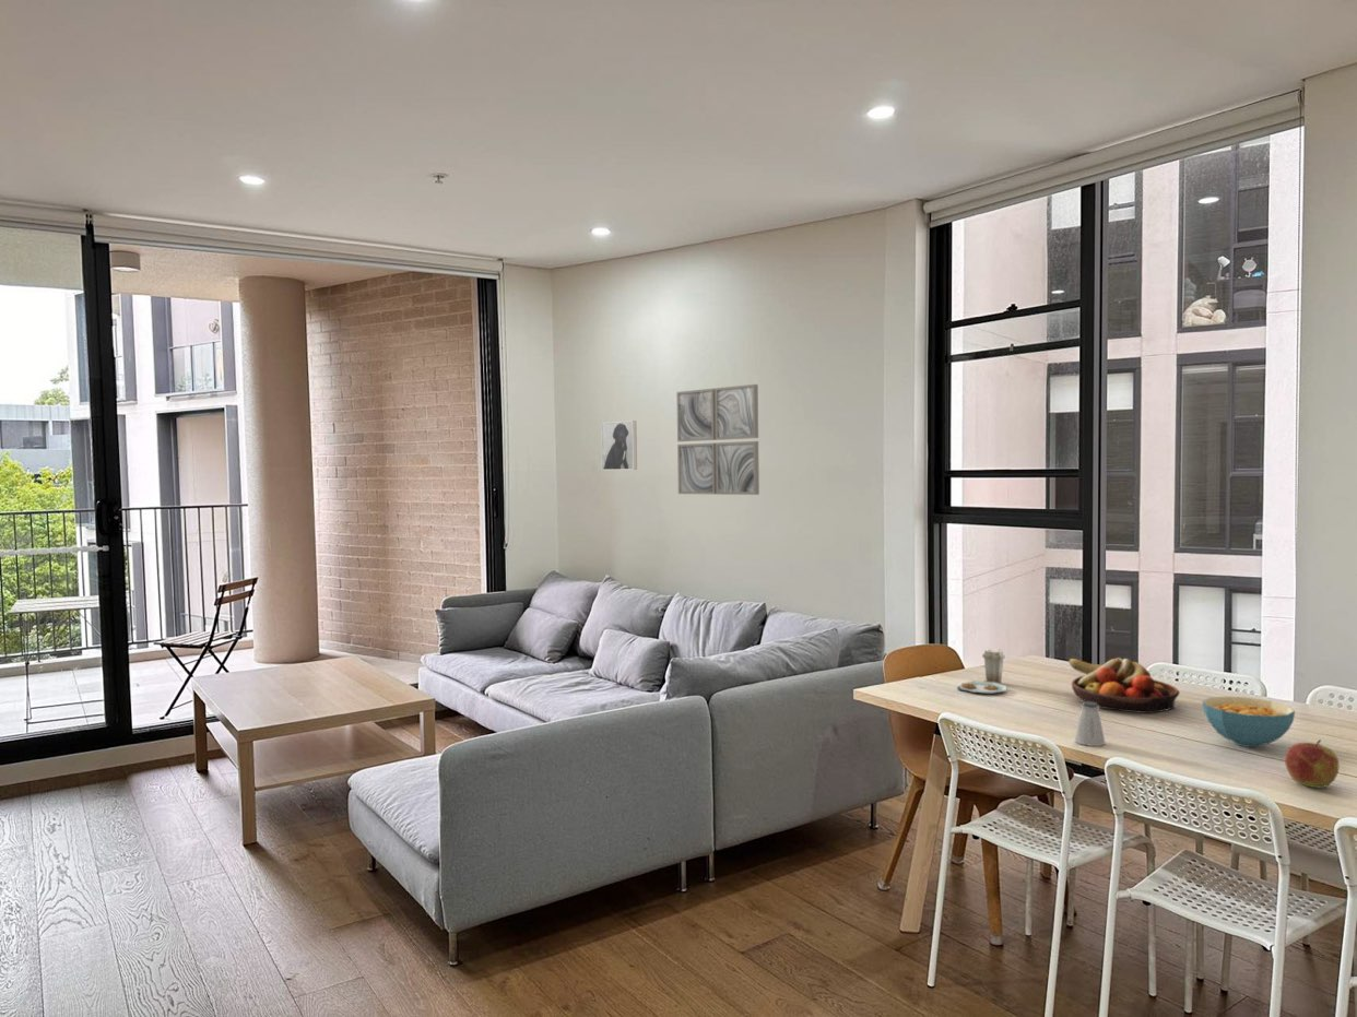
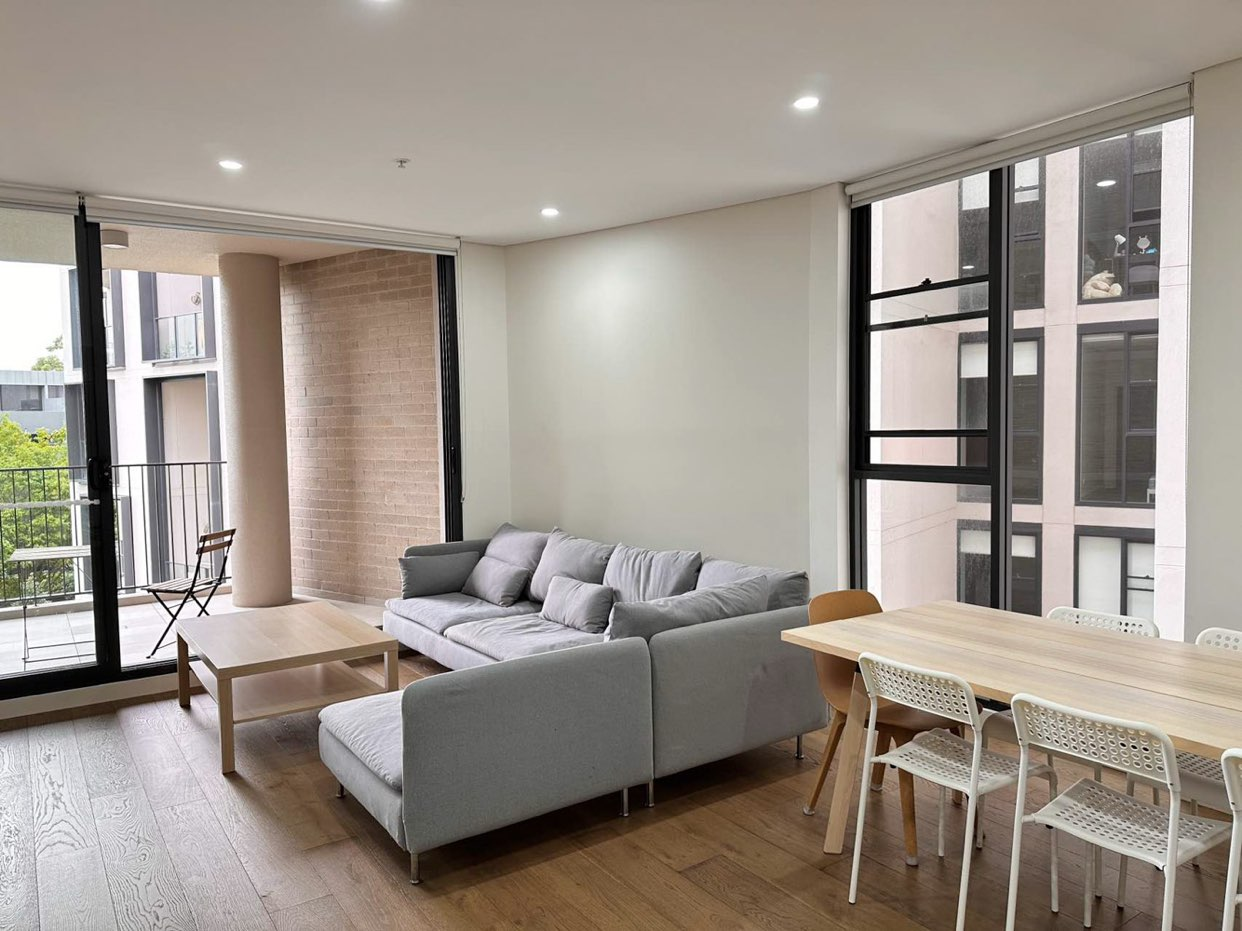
- apple (1311, 761)
- fruit bowl (1122, 682)
- saltshaker (1089, 722)
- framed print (618, 446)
- plate (986, 670)
- wall art (716, 442)
- cereal bowl (1247, 724)
